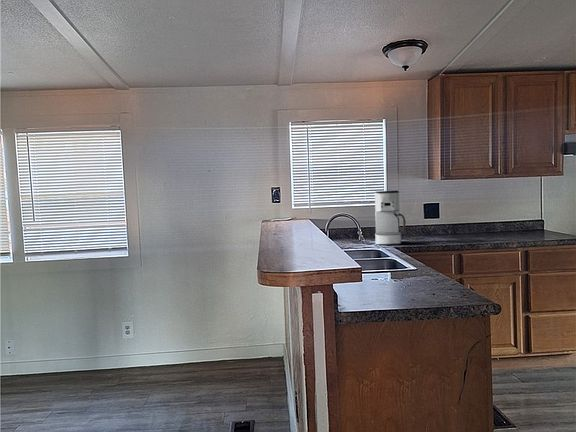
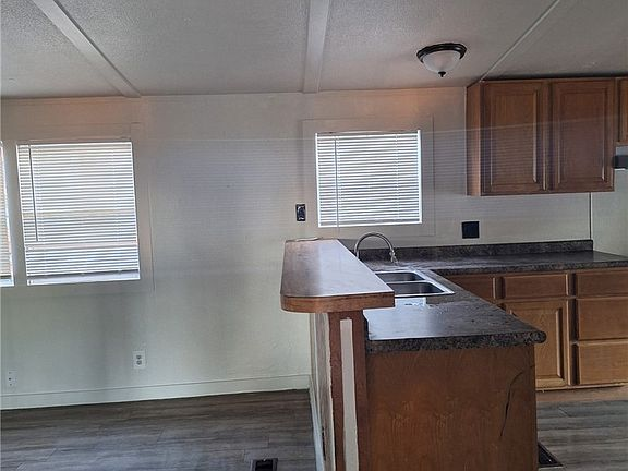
- coffee maker (389, 216)
